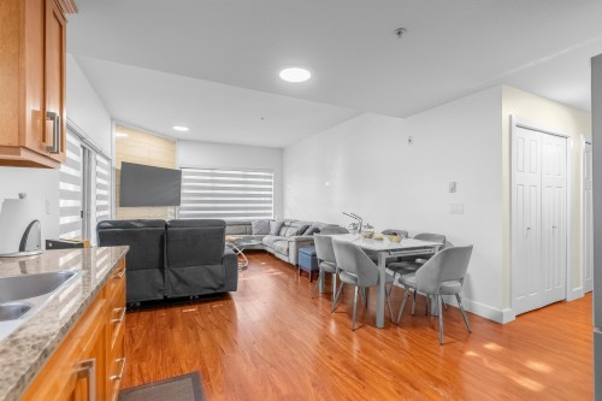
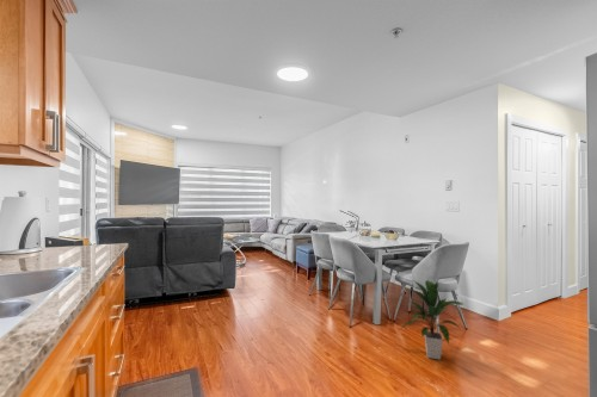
+ indoor plant (430, 316)
